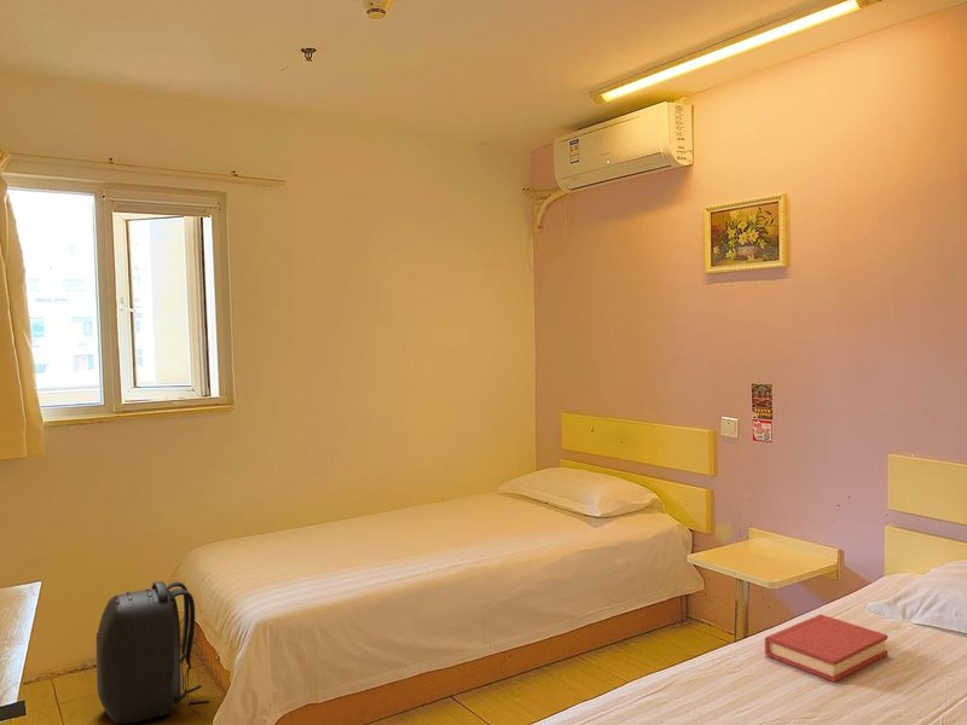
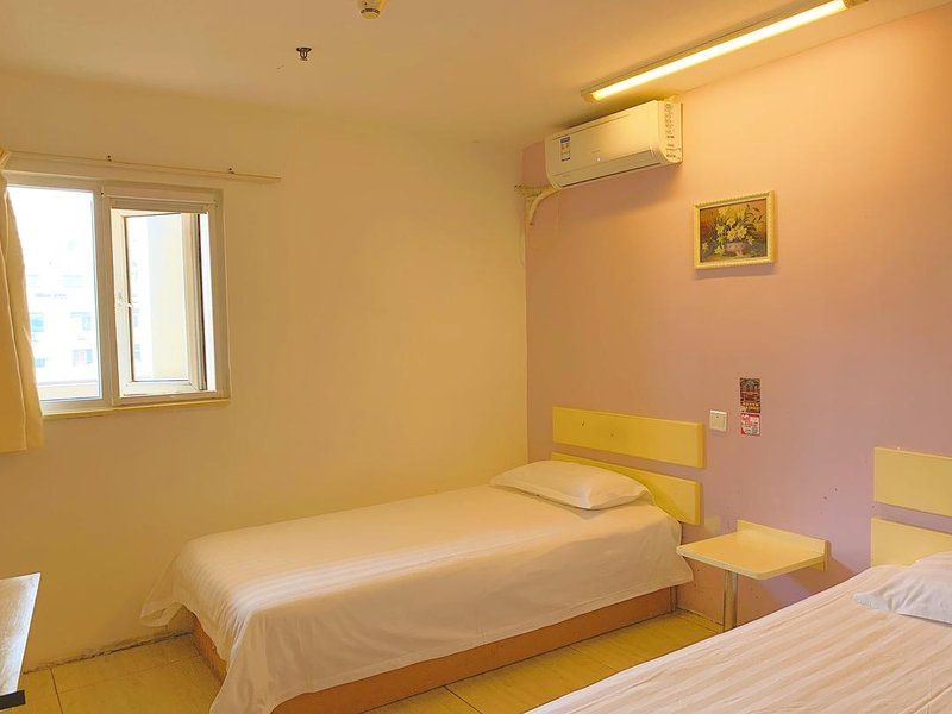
- backpack (151, 645)
- hardback book (826, 644)
